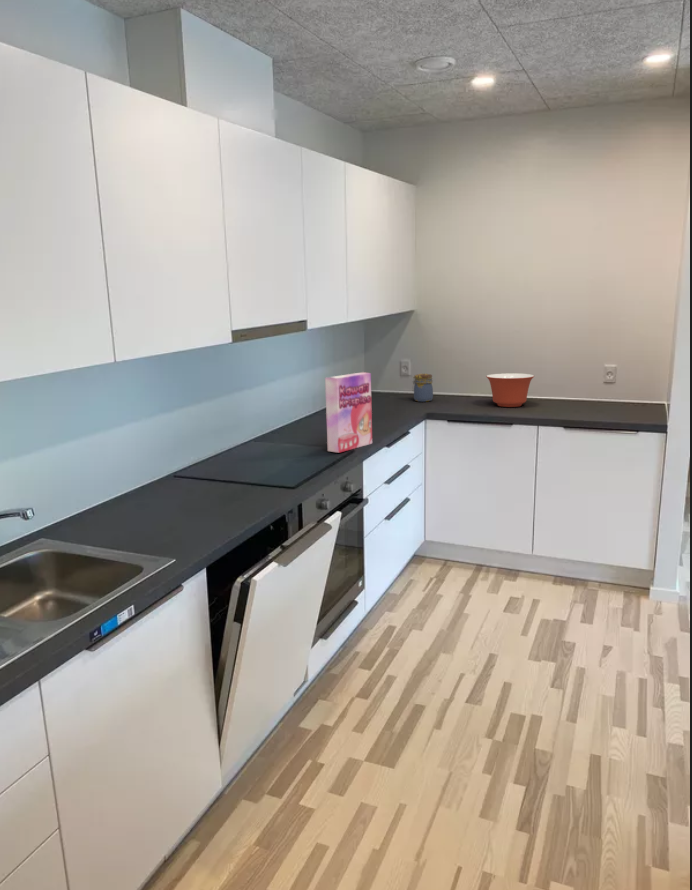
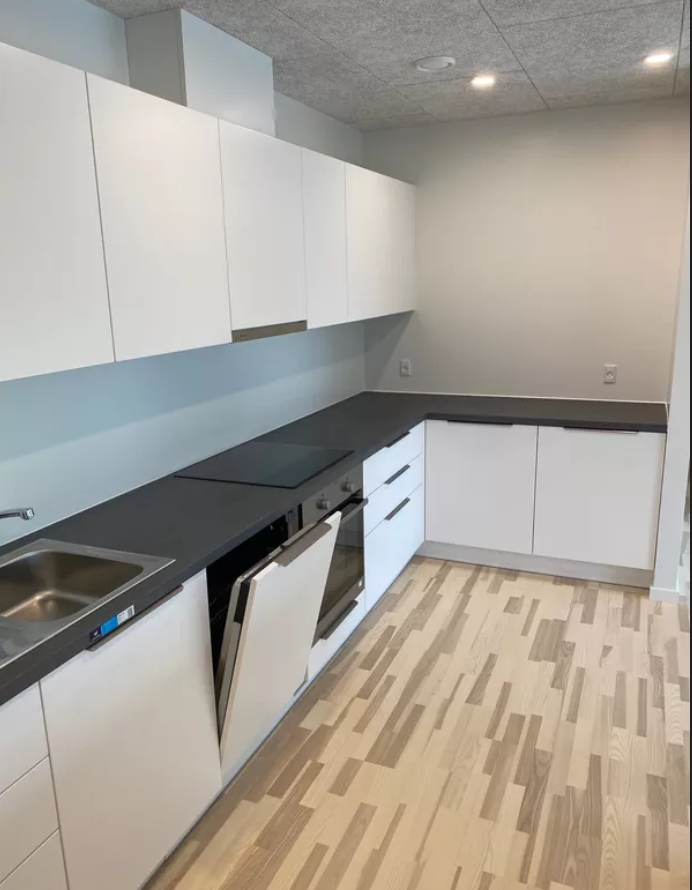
- mixing bowl (509, 390)
- jar (422, 387)
- cereal box (349, 411)
